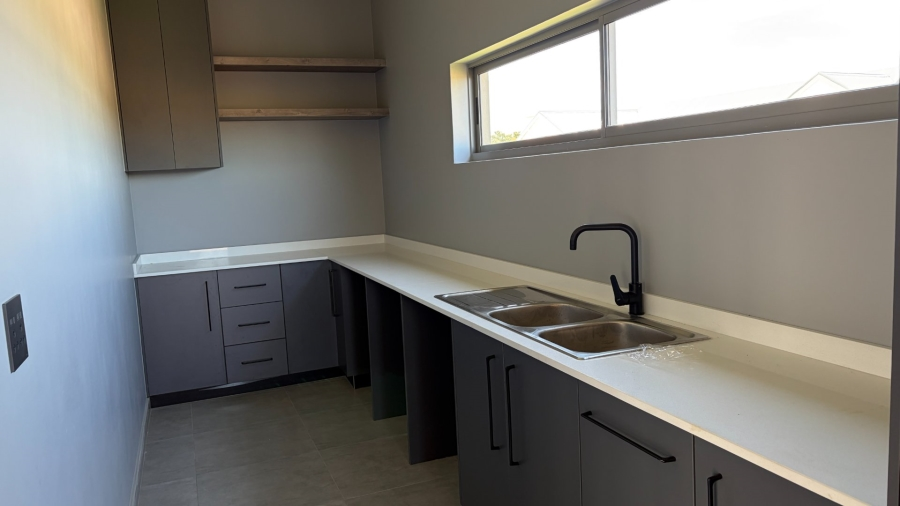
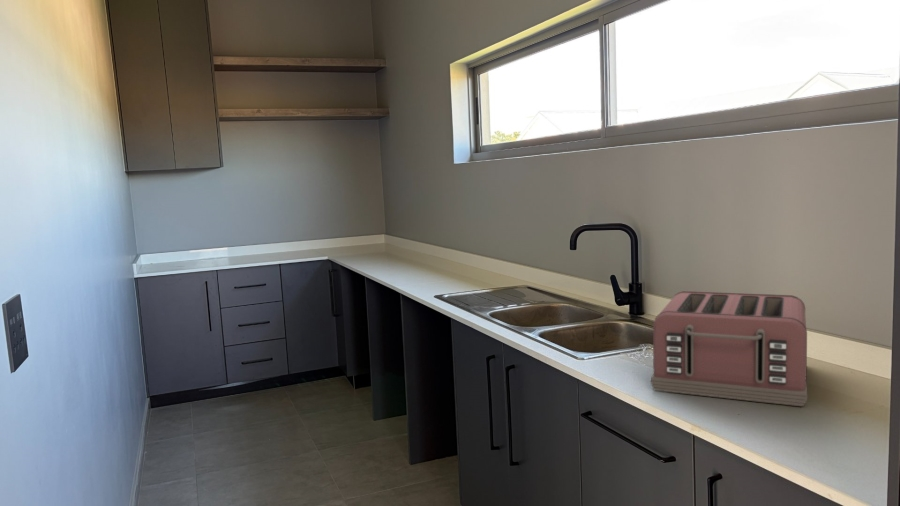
+ toaster (730, 342)
